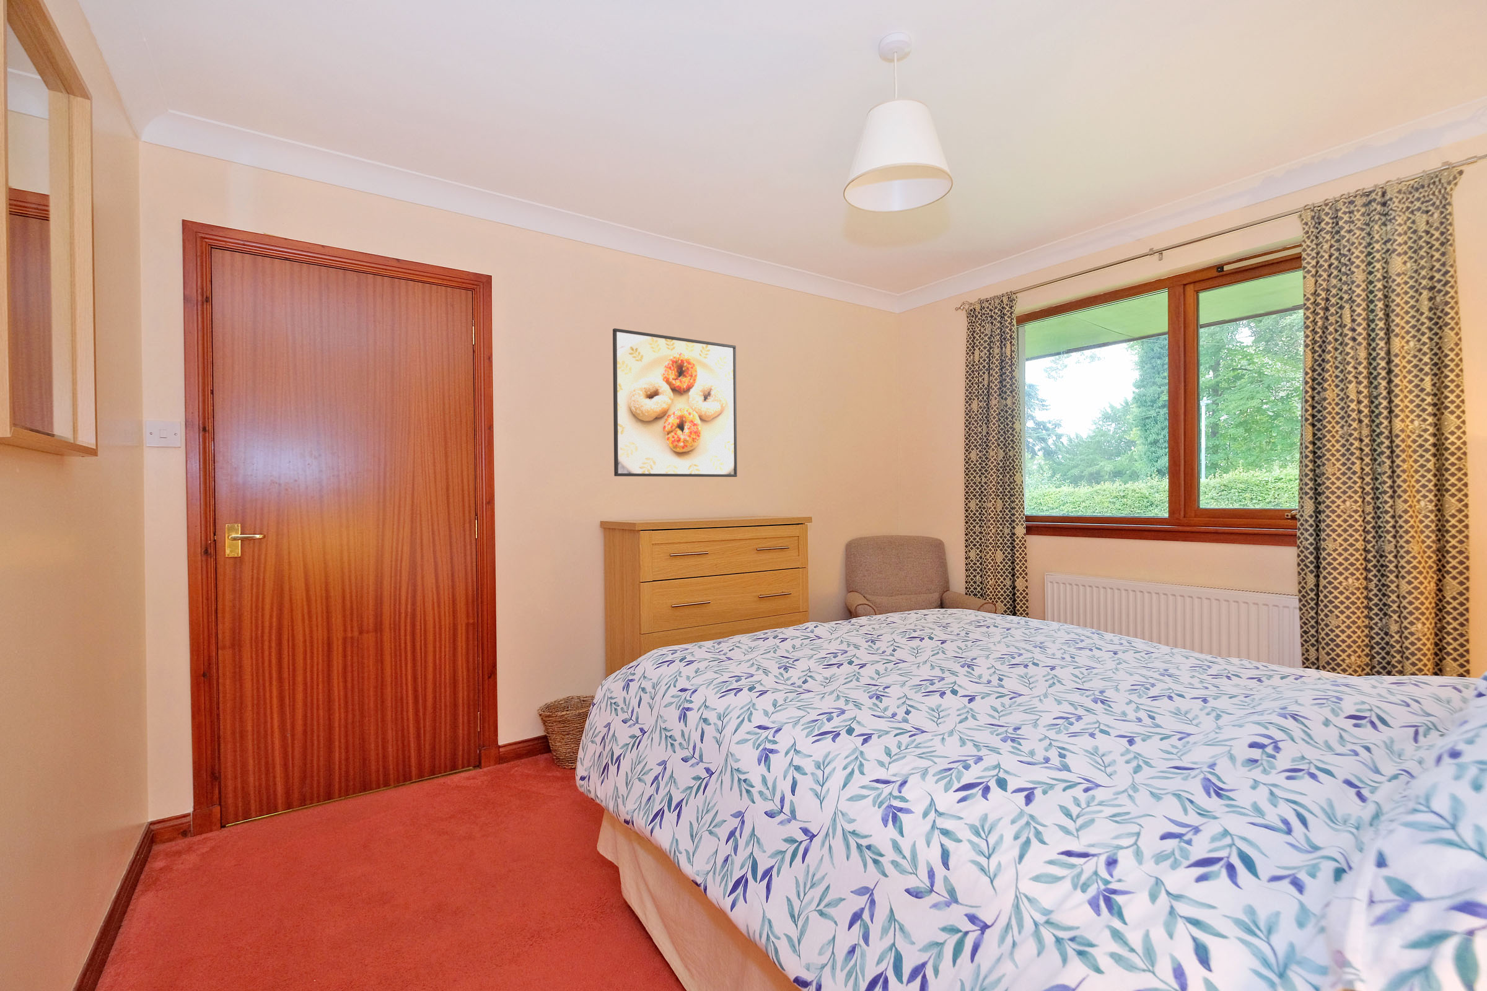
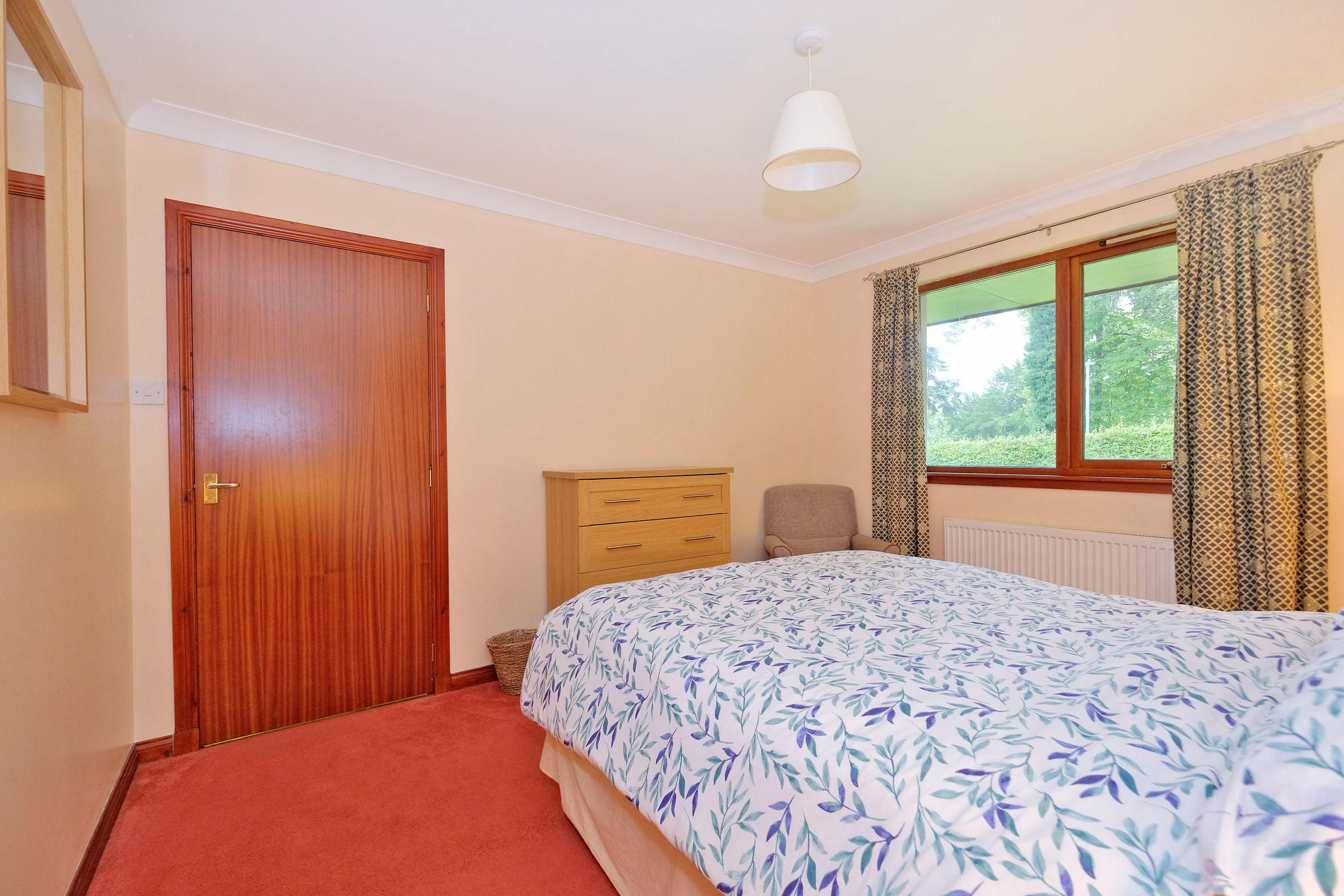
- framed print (678, 407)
